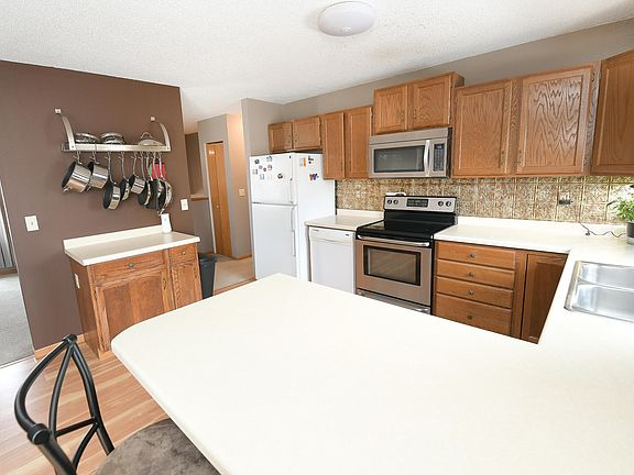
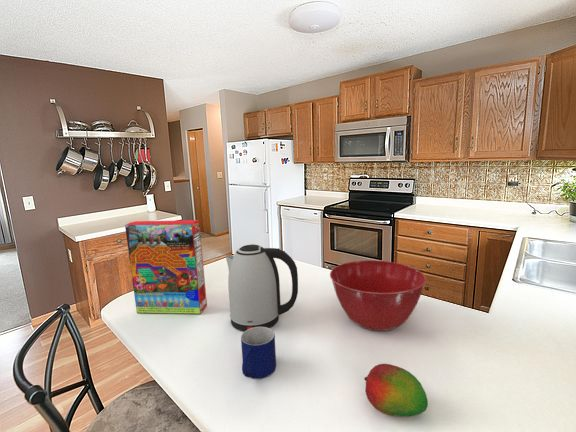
+ cereal box (167, 266)
+ kettle (262, 282)
+ mug (255, 356)
+ fruit (394, 388)
+ mixing bowl (375, 296)
